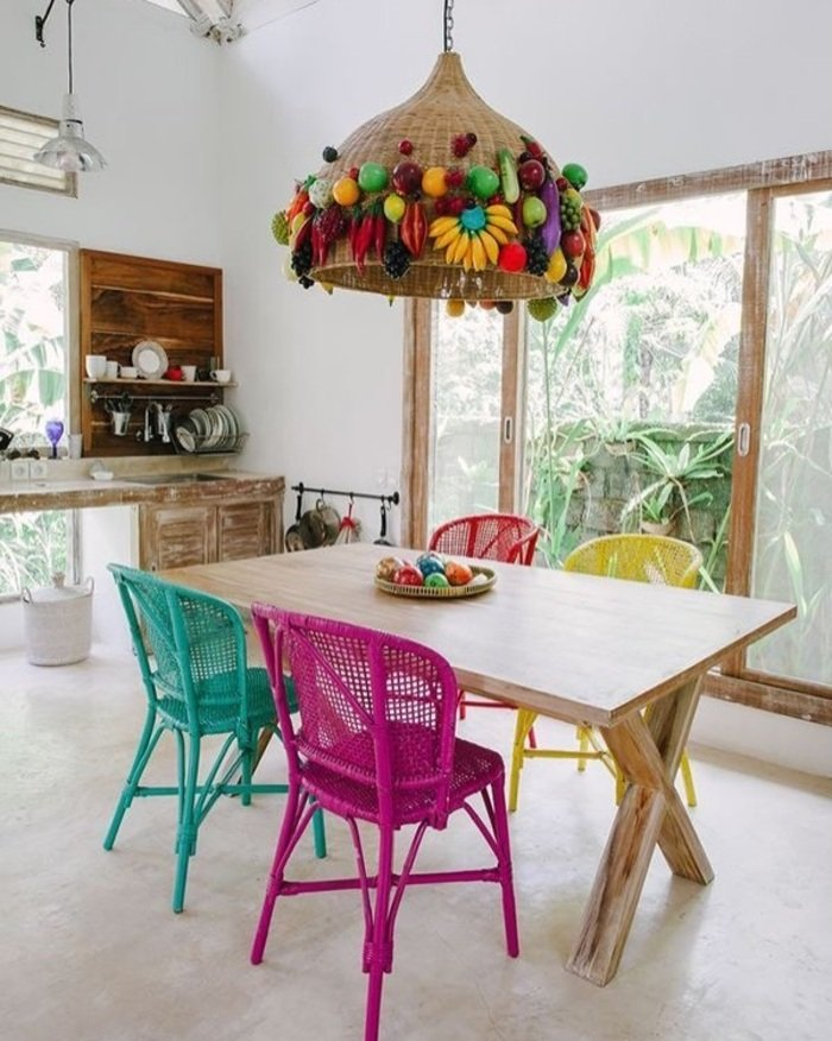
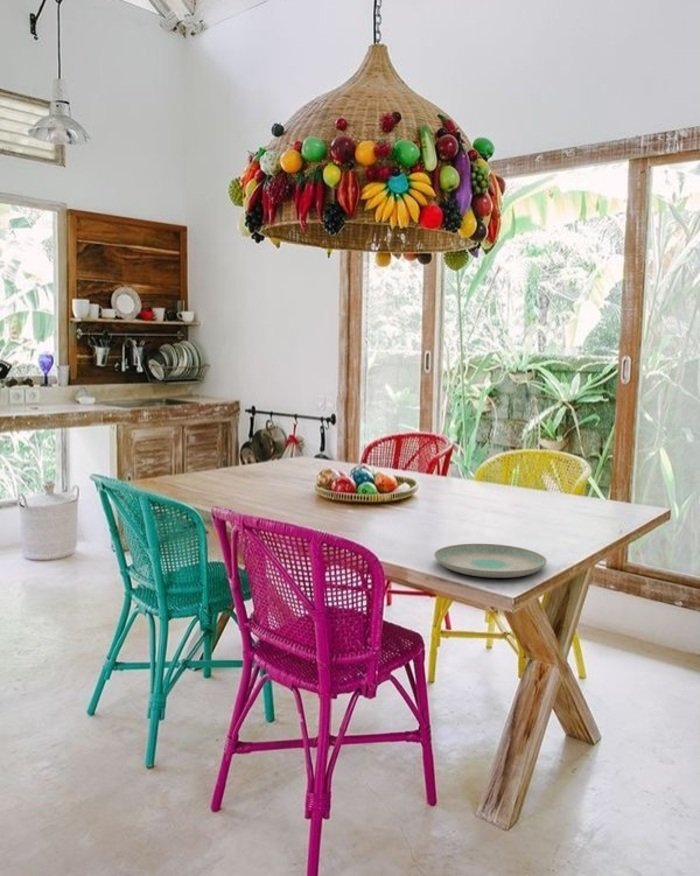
+ plate (489, 560)
